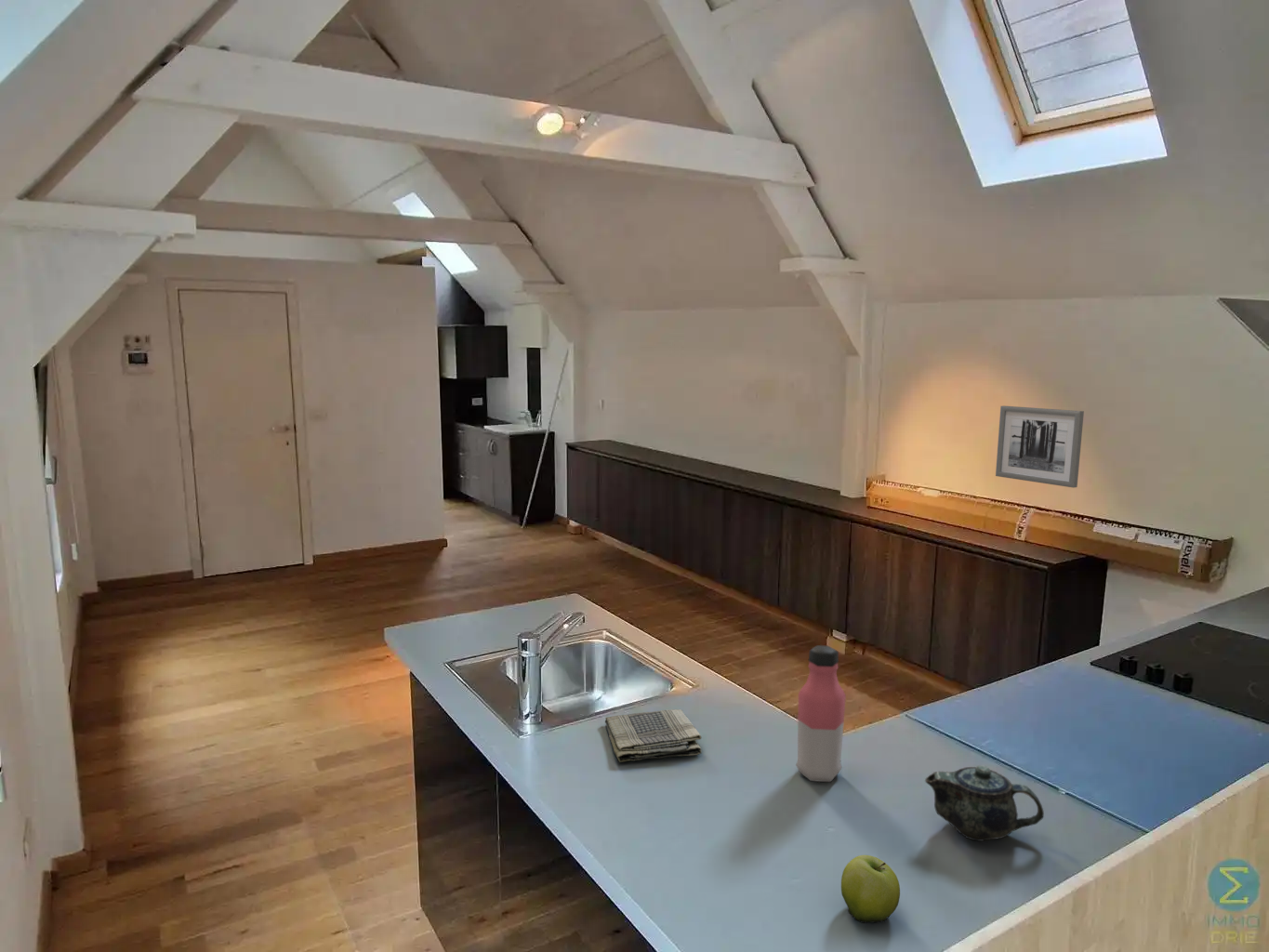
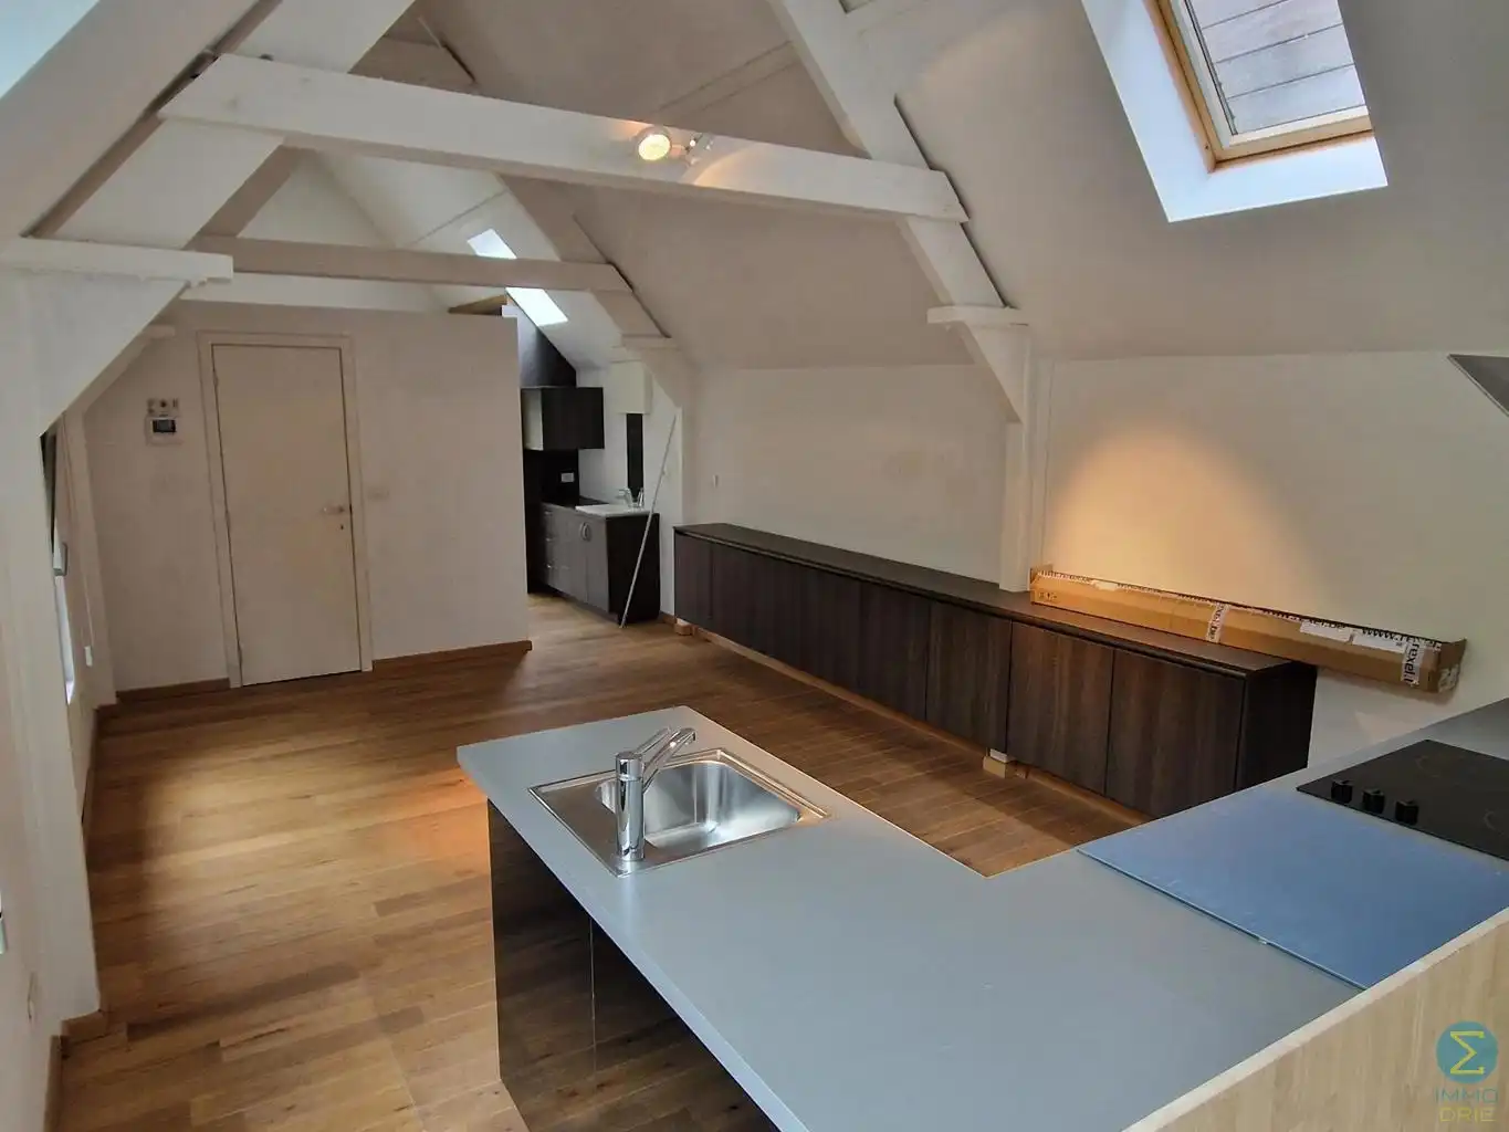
- water bottle (821, 711)
- fruit (870, 886)
- chinaware (984, 800)
- dish towel (652, 732)
- wall art (1038, 444)
